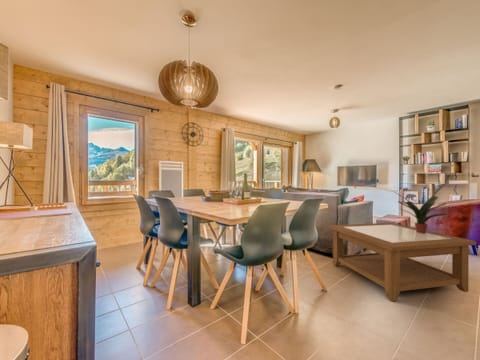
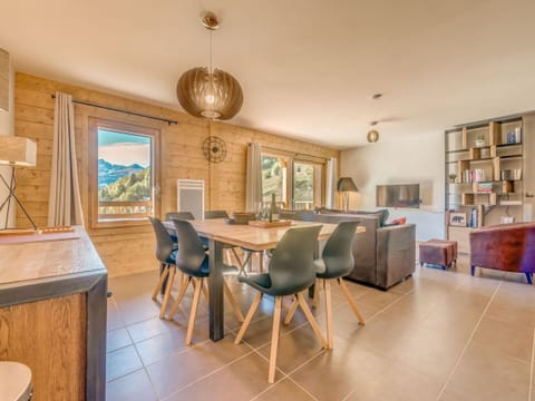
- potted plant (418, 211)
- coffee table (391, 254)
